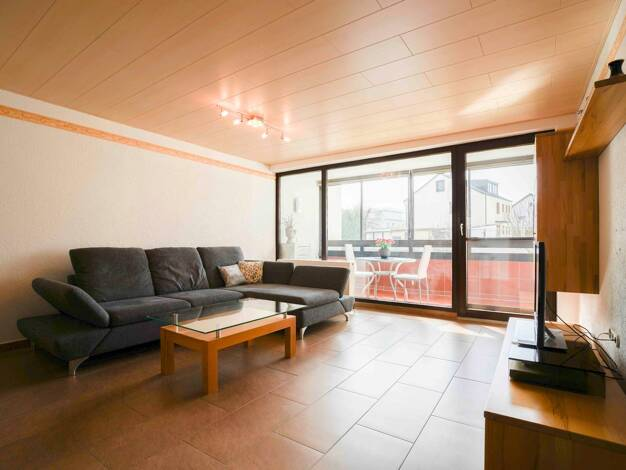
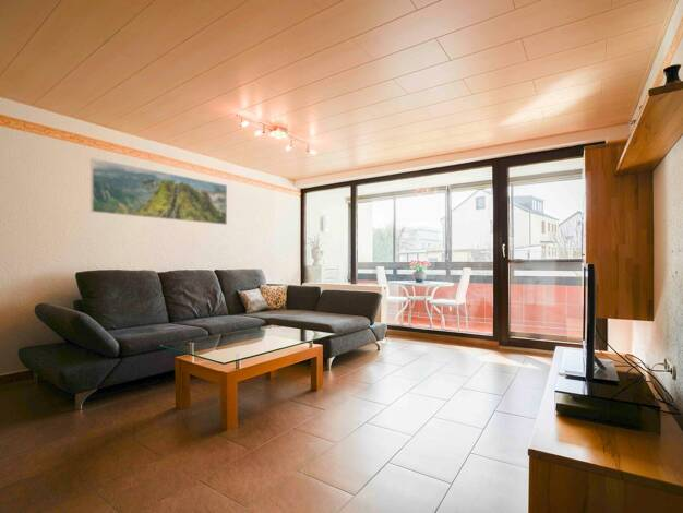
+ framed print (169, 196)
